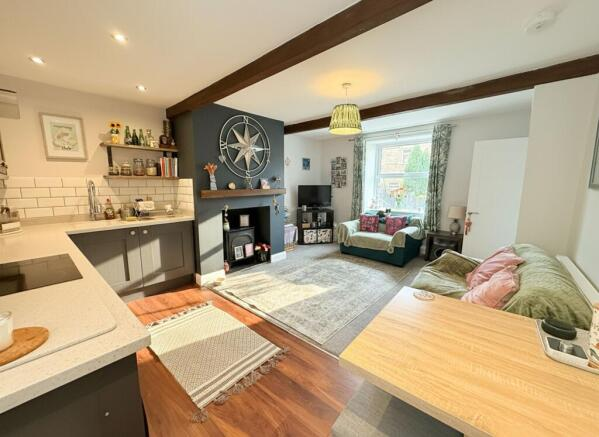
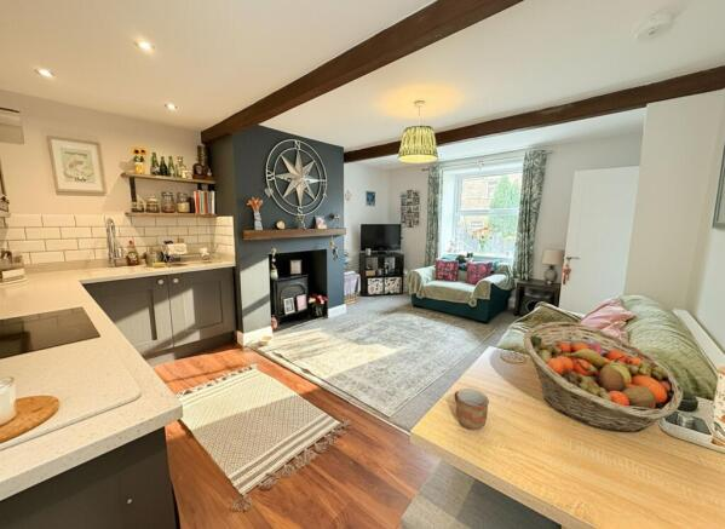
+ fruit basket (594, 370)
+ mug (468, 407)
